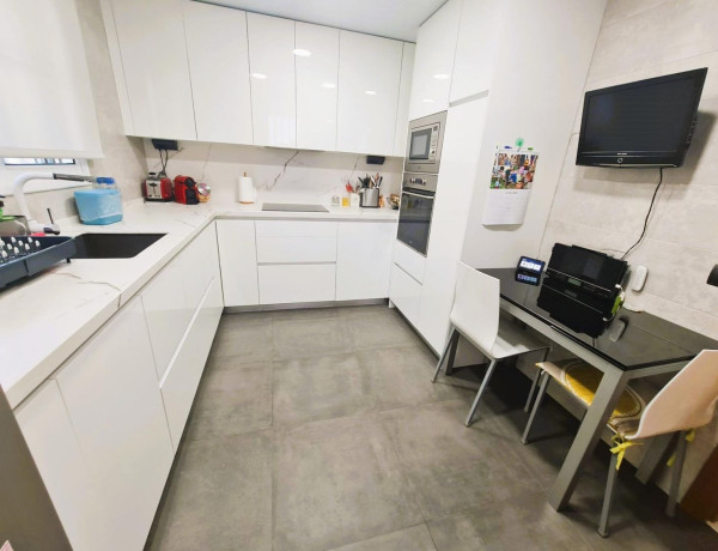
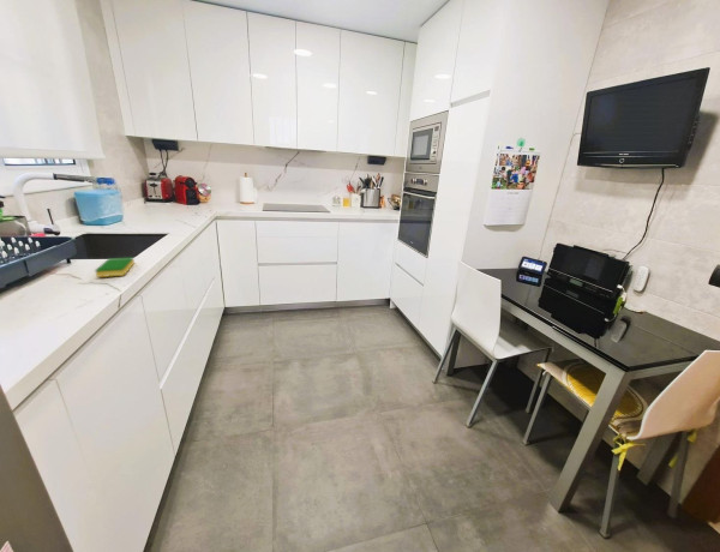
+ dish sponge (115, 266)
